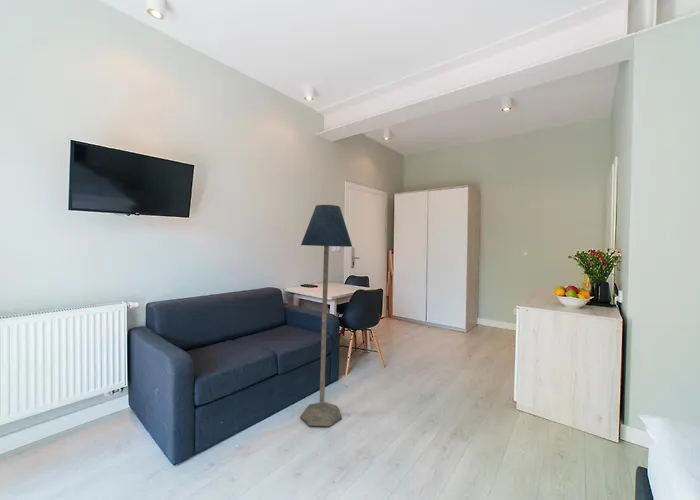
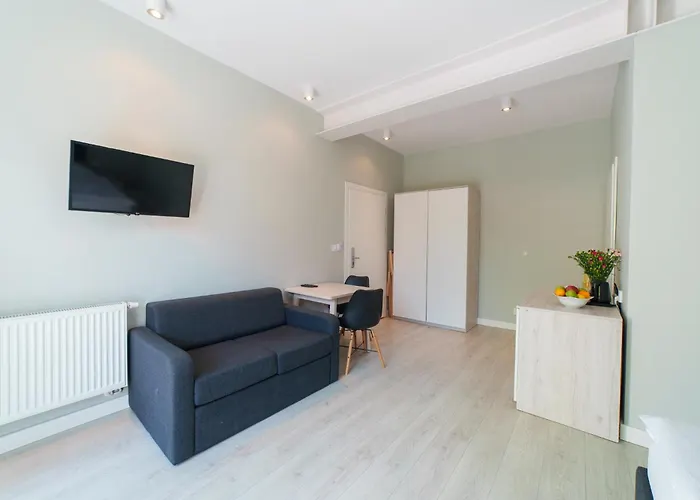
- floor lamp (324, 310)
